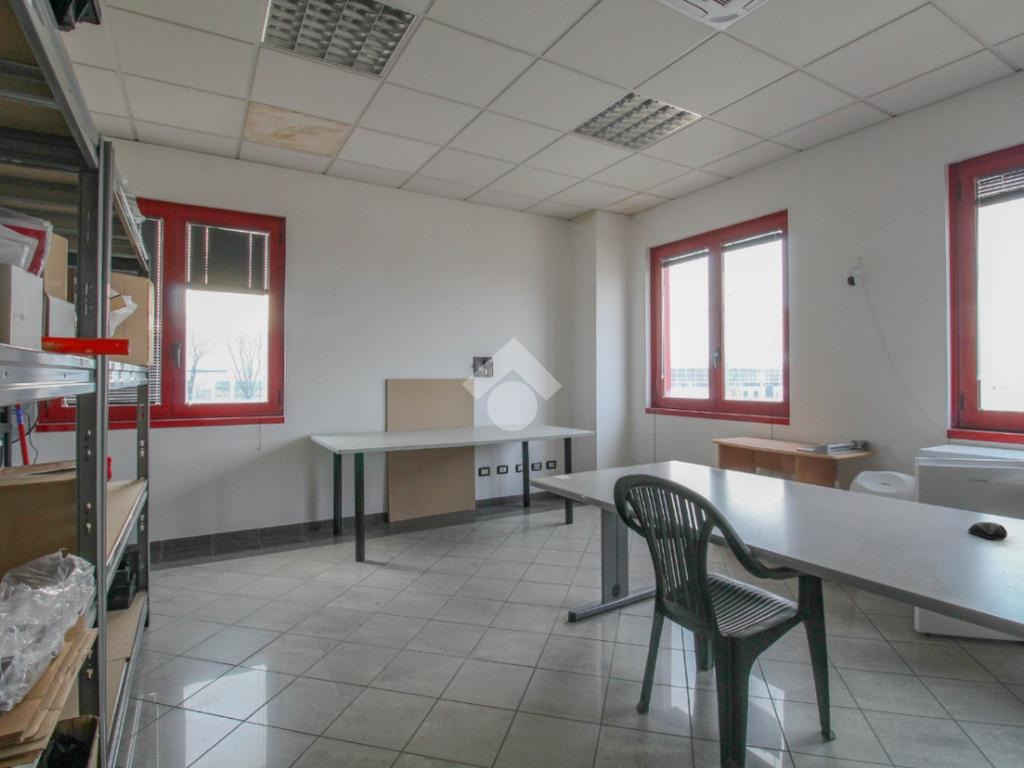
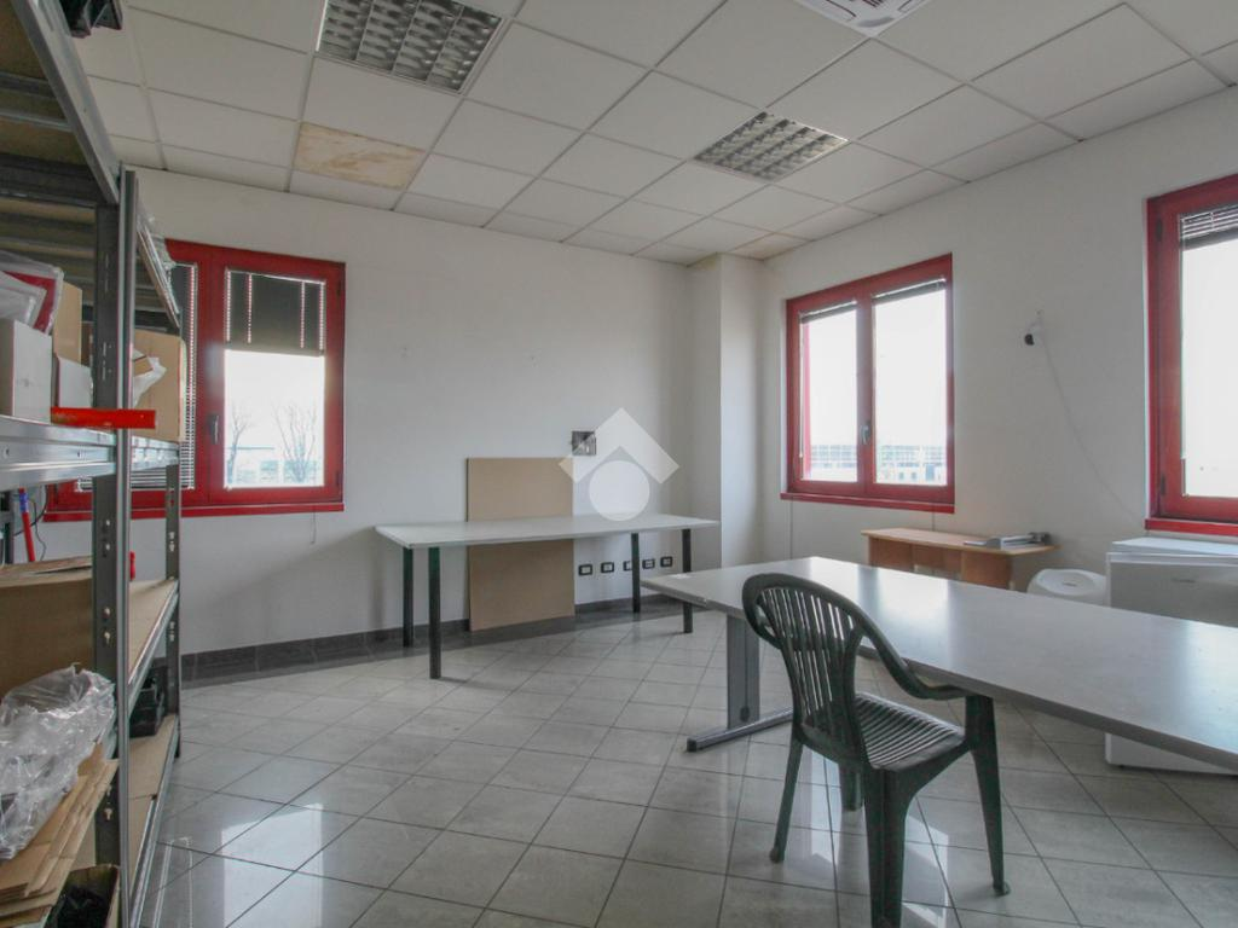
- computer mouse (987, 528)
